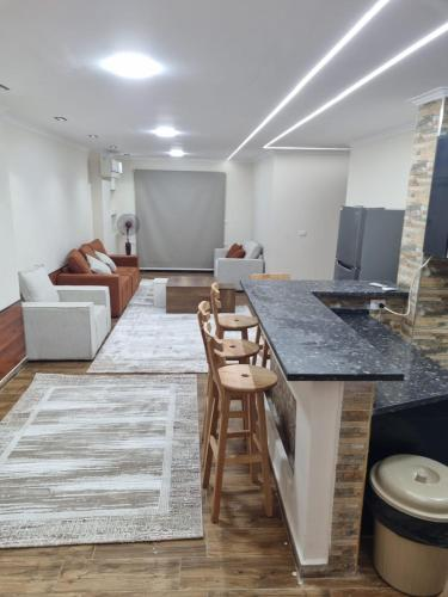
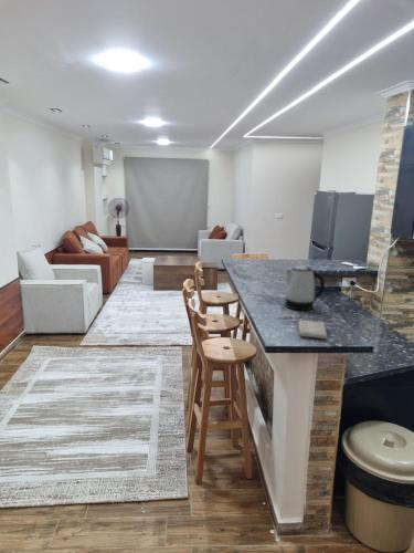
+ washcloth (311, 327)
+ kettle (304, 286)
